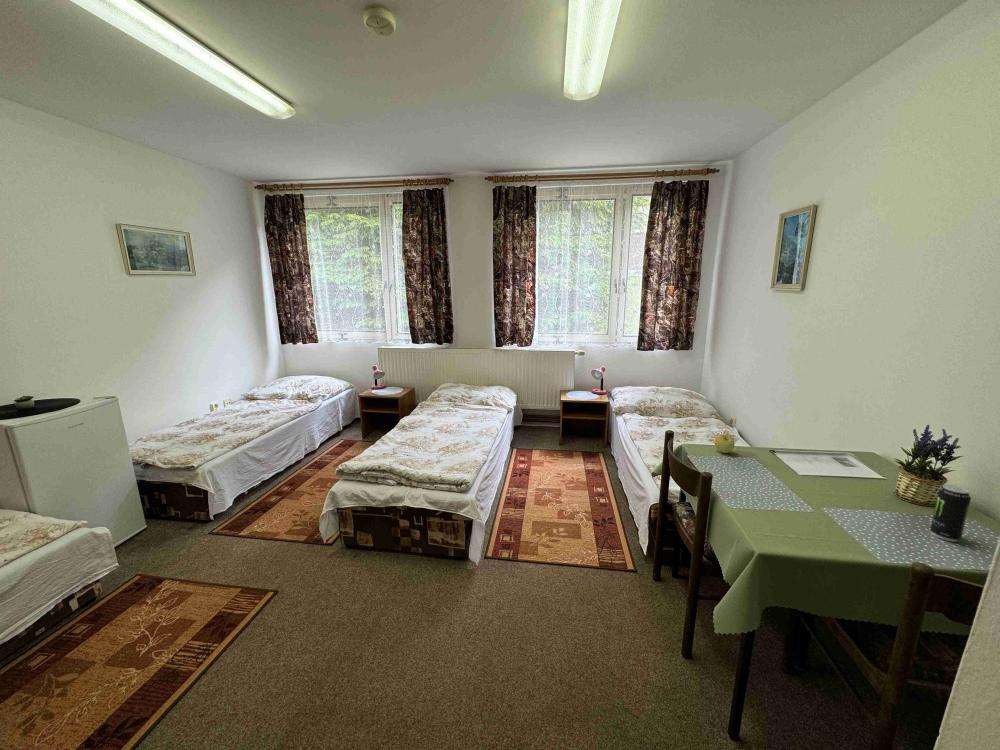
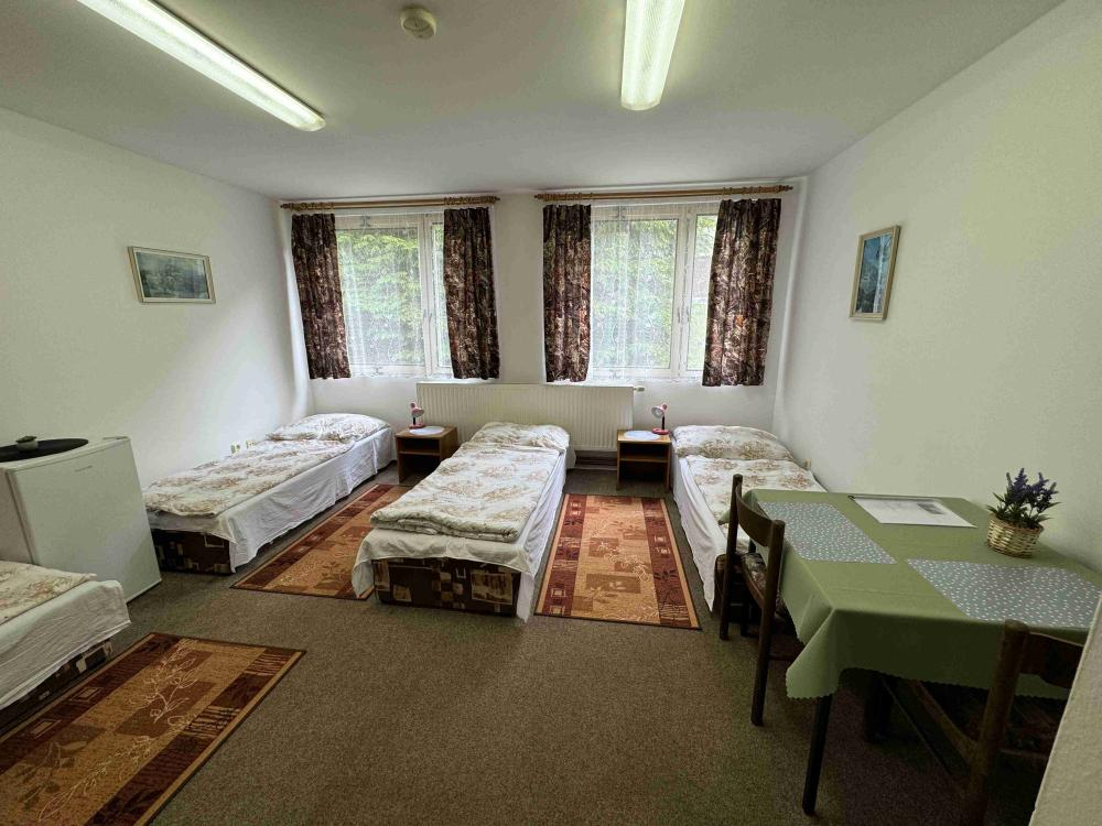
- apple (724, 443)
- beverage can (950, 512)
